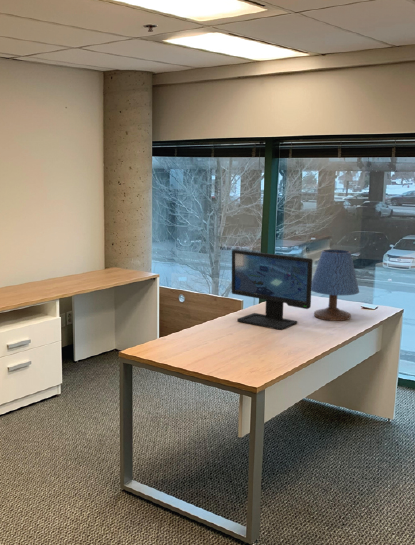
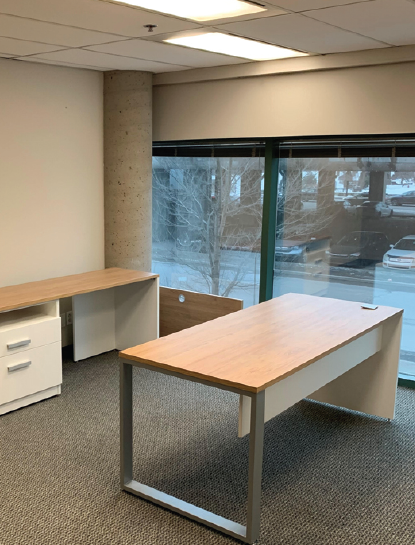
- computer monitor (269, 288)
- table lamp (334, 284)
